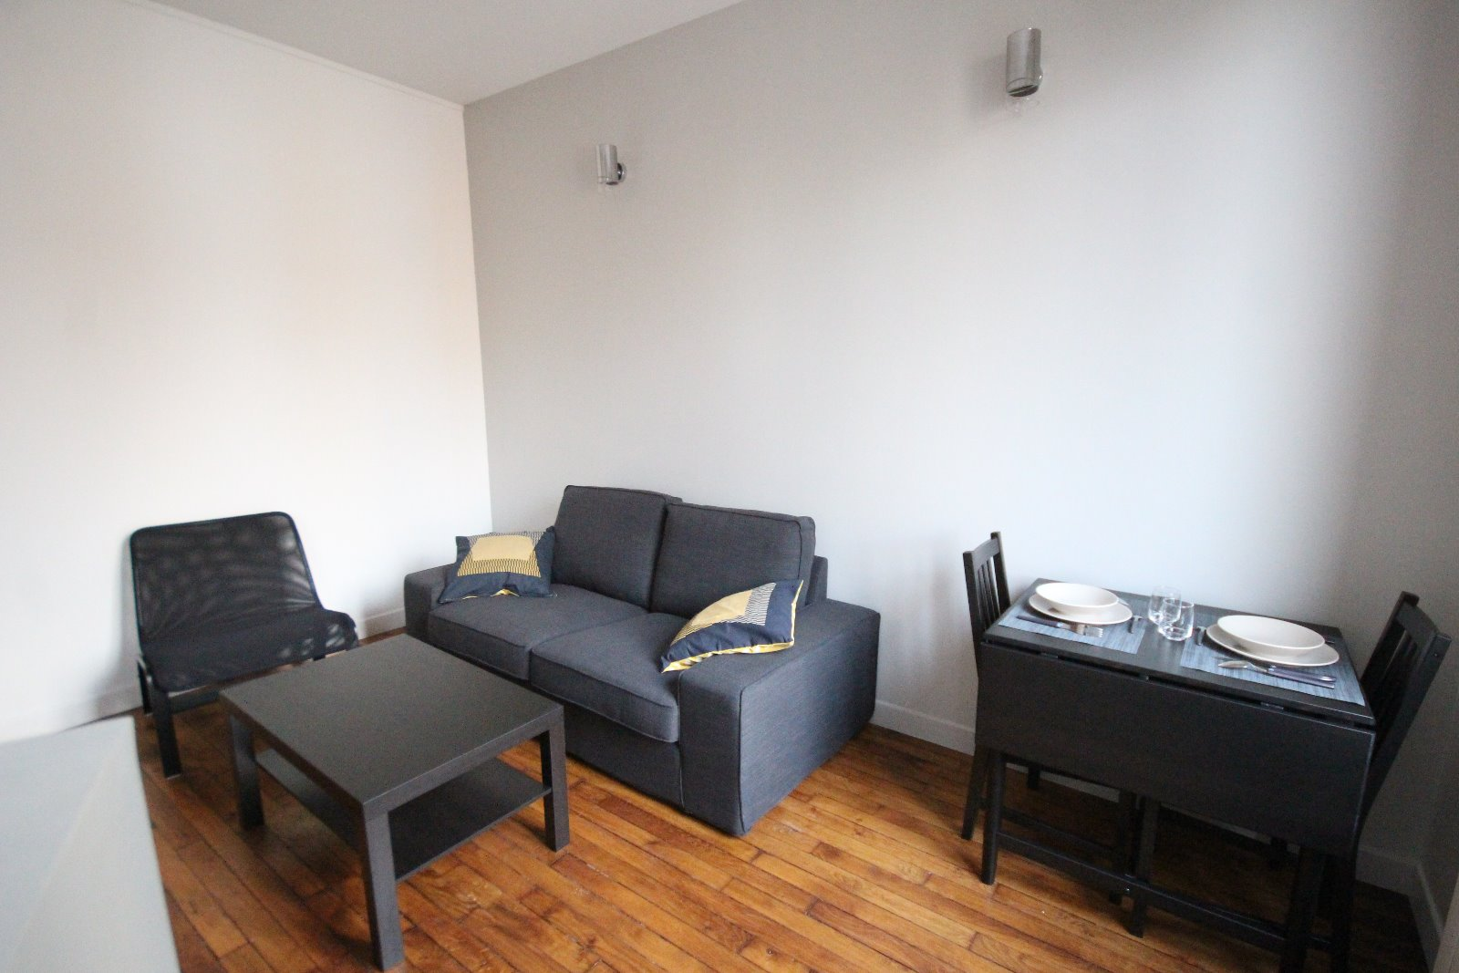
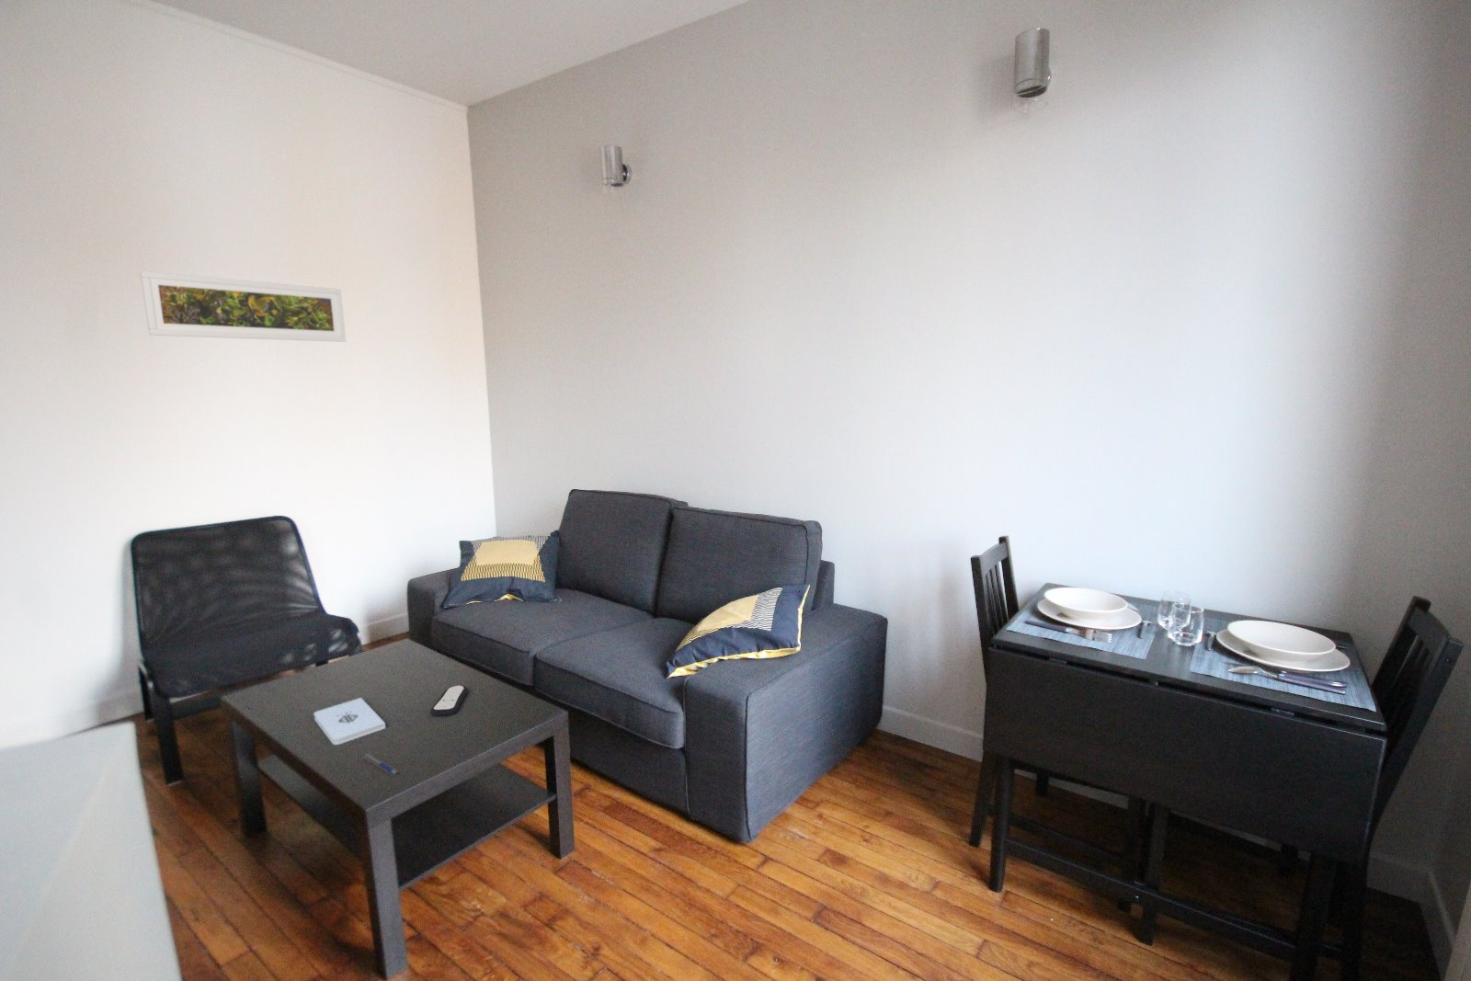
+ remote control (451, 700)
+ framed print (253, 310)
+ pen (381, 763)
+ notepad (348, 720)
